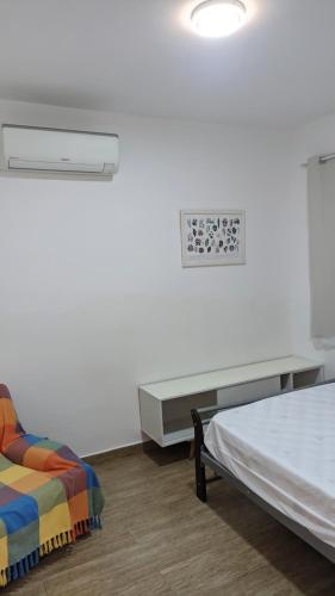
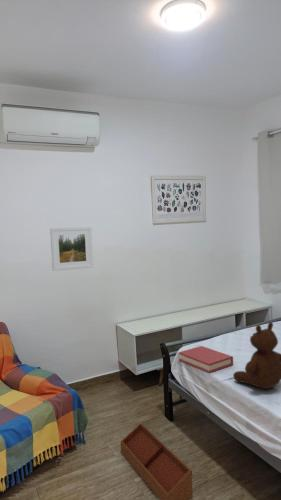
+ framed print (72, 248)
+ storage bin (152, 460)
+ teddy bear (257, 352)
+ hardback book (205, 358)
